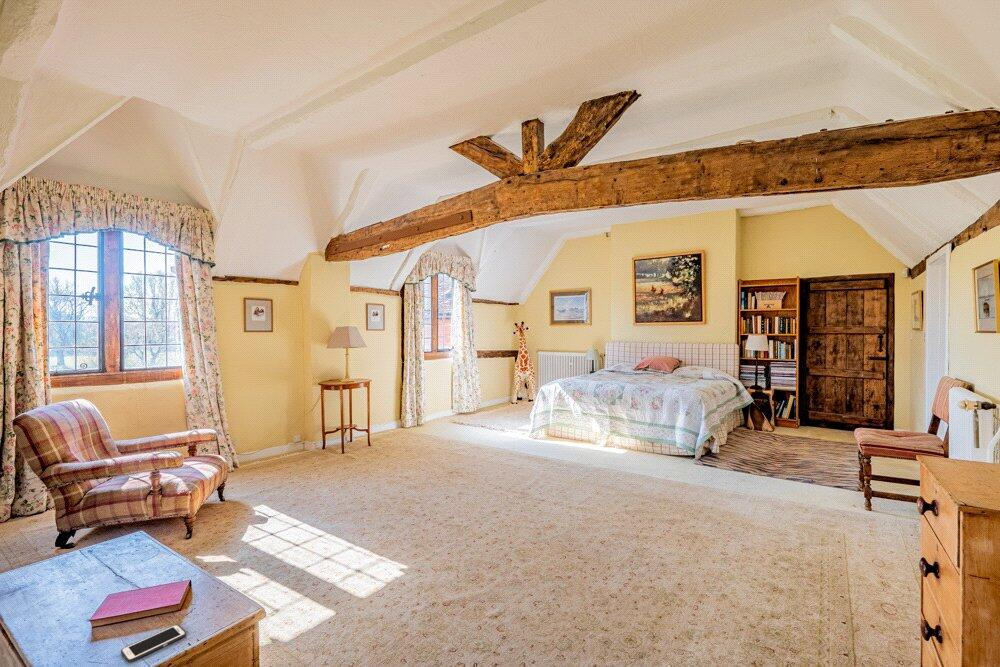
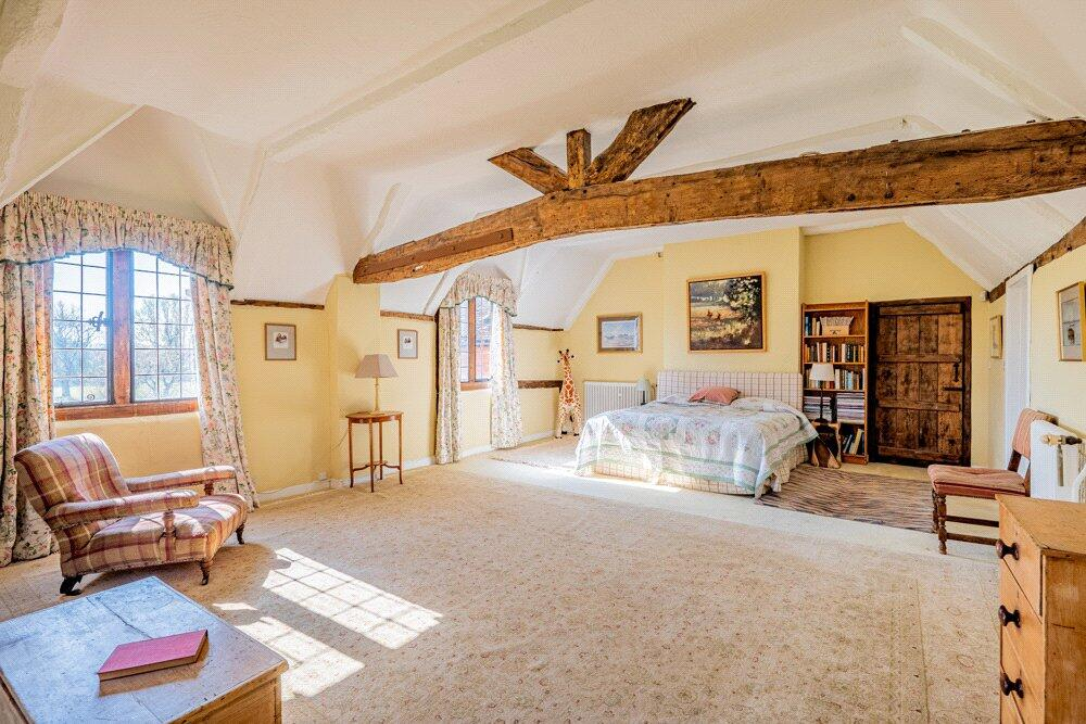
- cell phone (154, 642)
